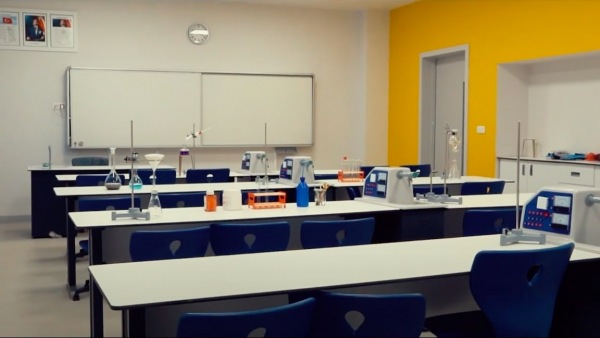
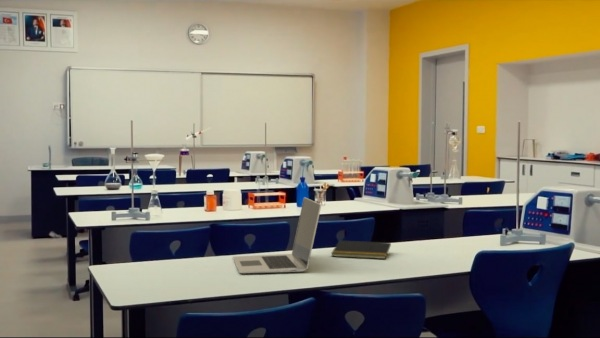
+ laptop (295, 236)
+ notepad (361, 249)
